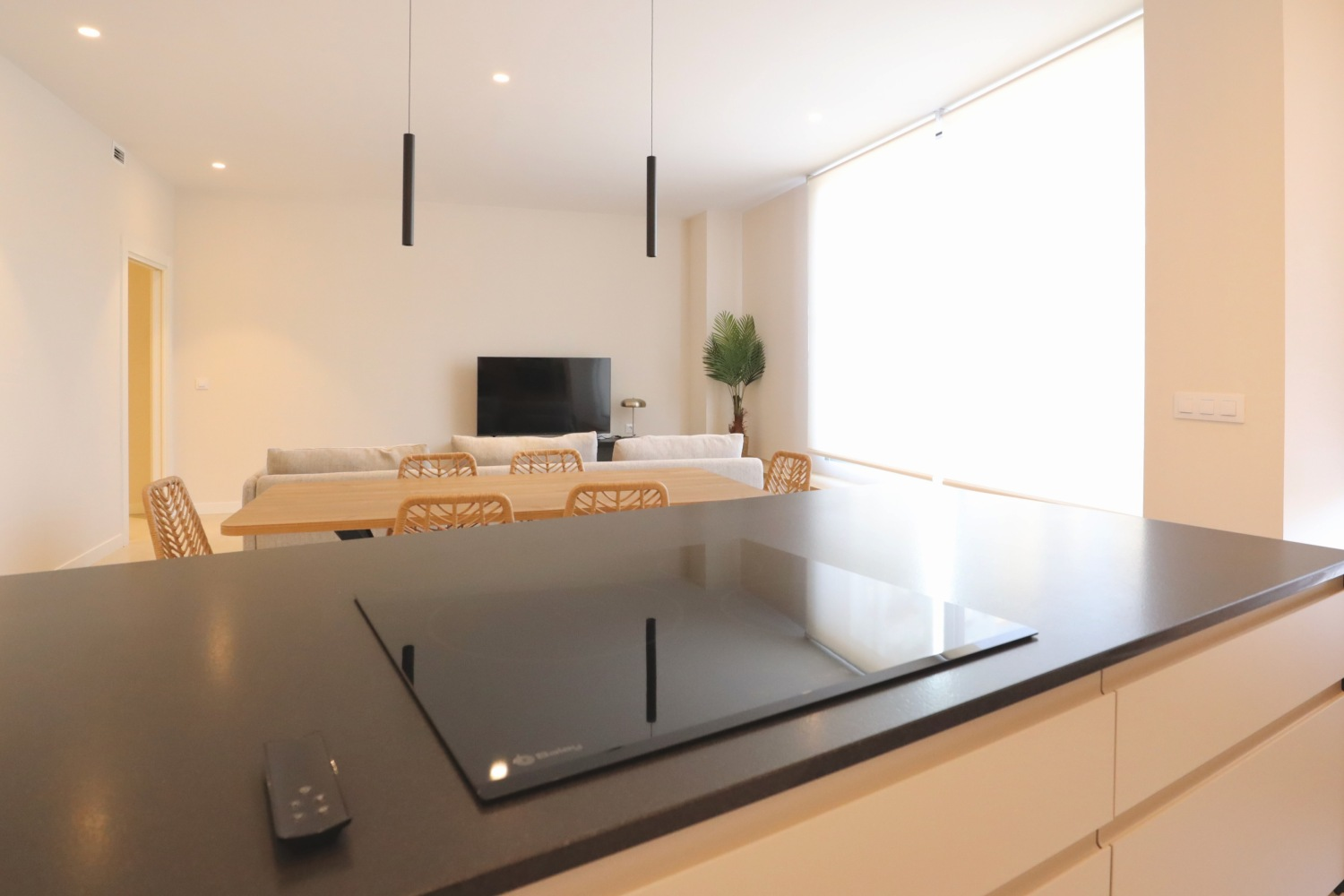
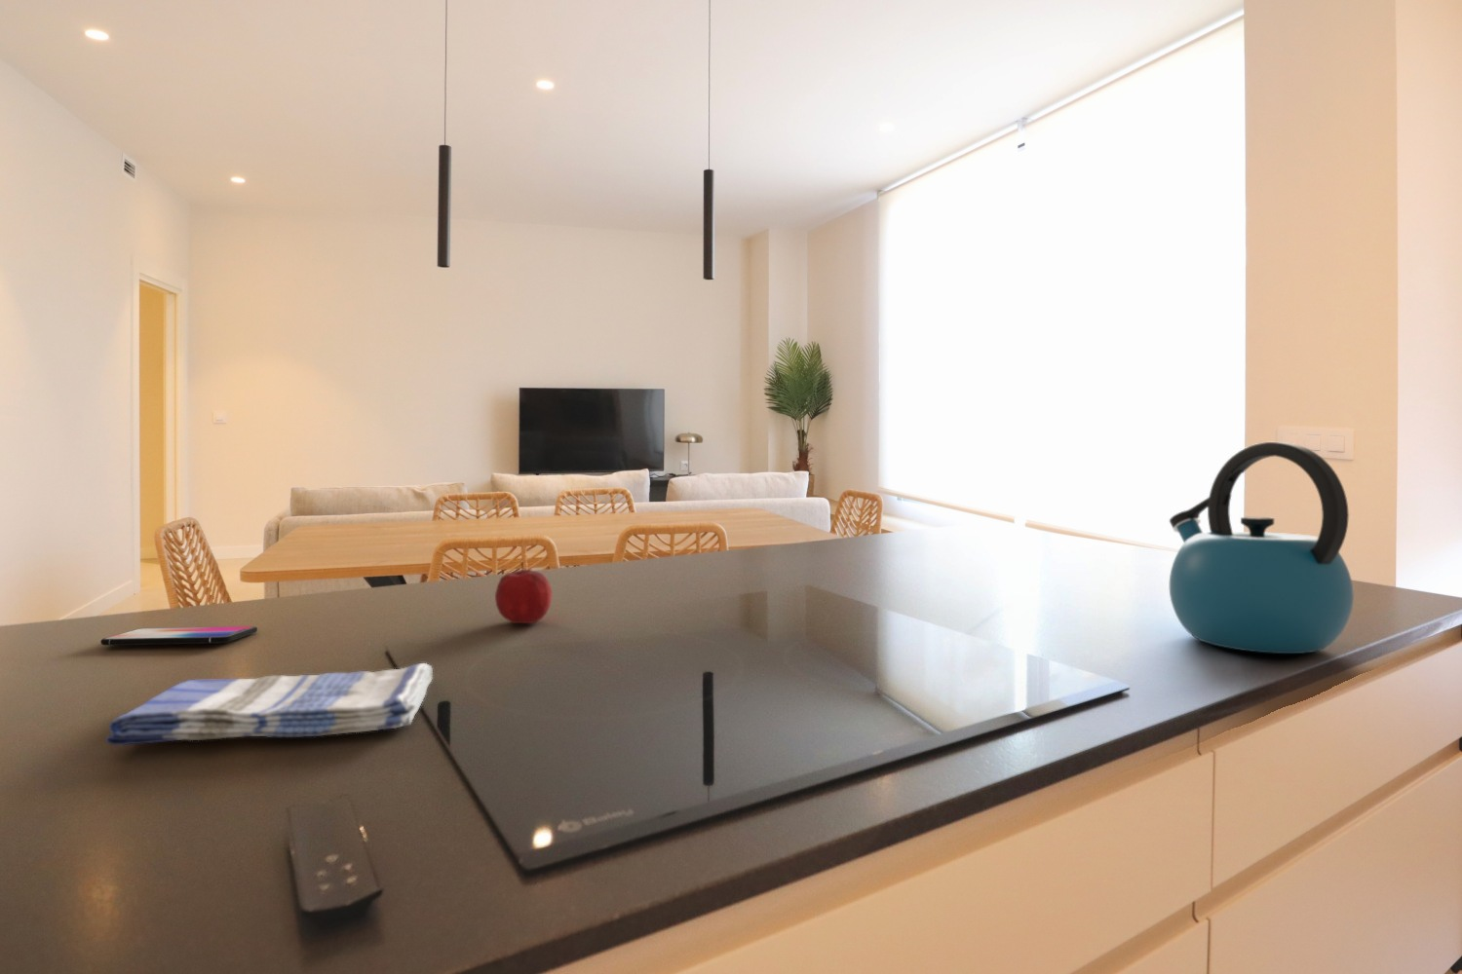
+ smartphone (182, 635)
+ dish towel (293, 697)
+ kettle (1249, 542)
+ apple (523, 591)
